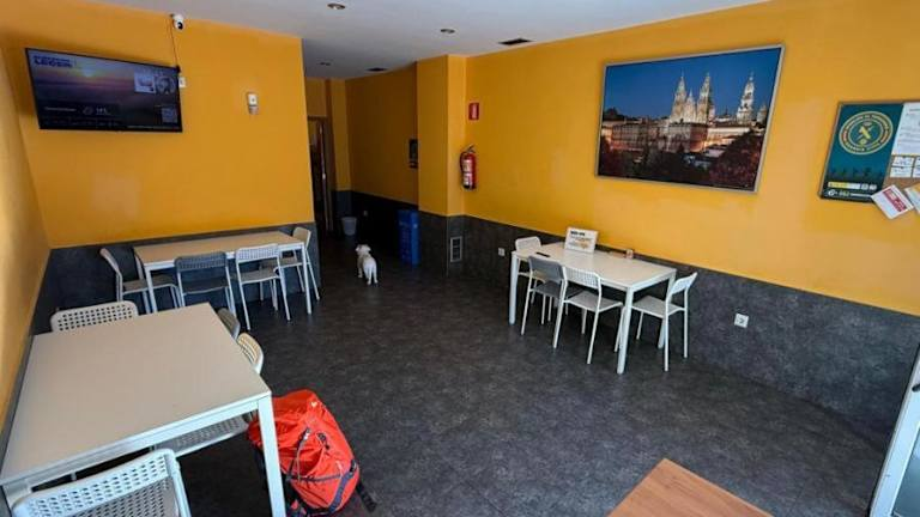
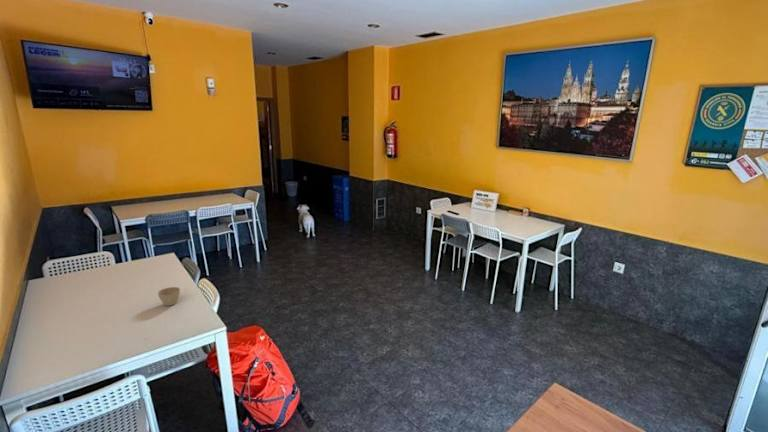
+ flower pot (169, 297)
